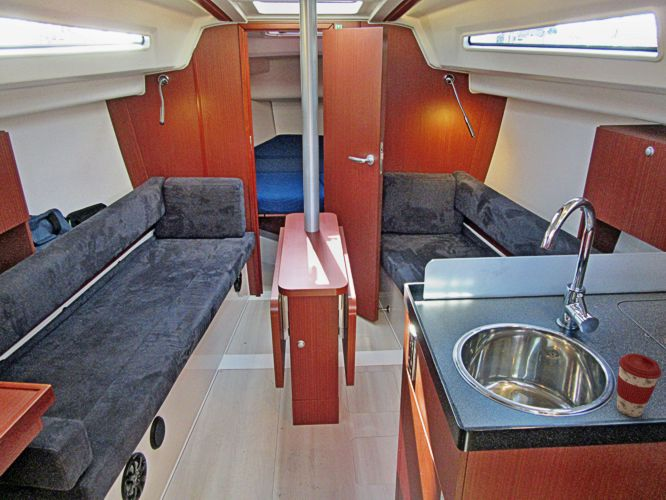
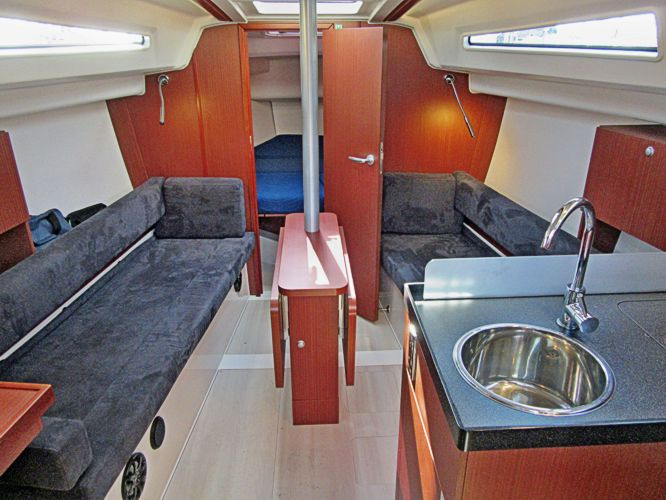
- coffee cup (634, 386)
